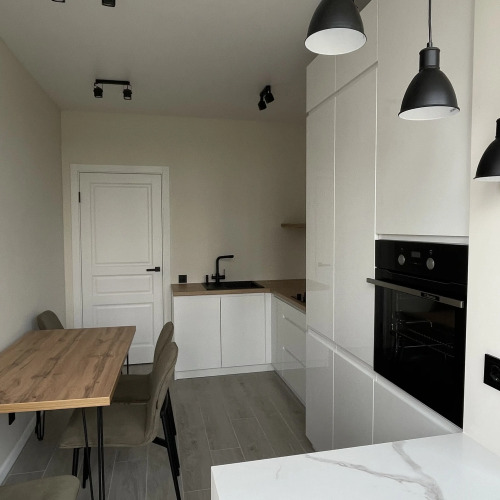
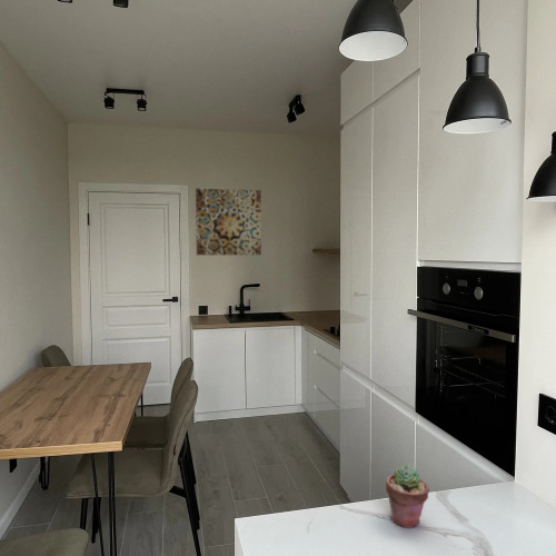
+ potted succulent (406, 494)
+ wall art (228, 222)
